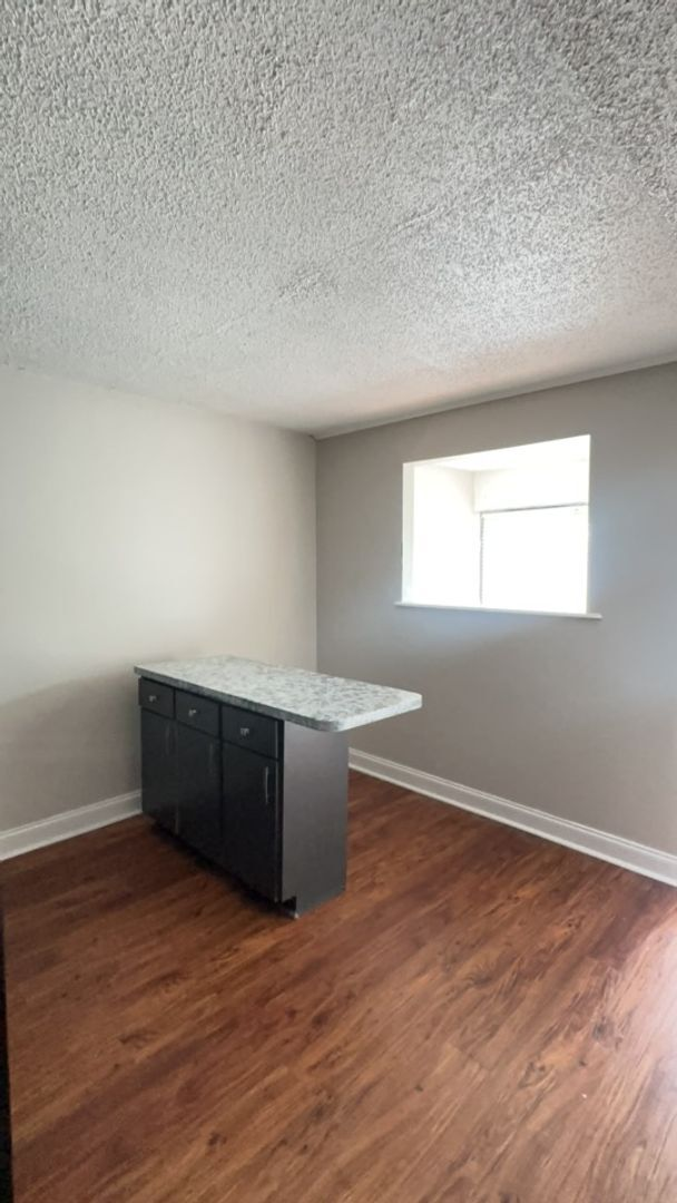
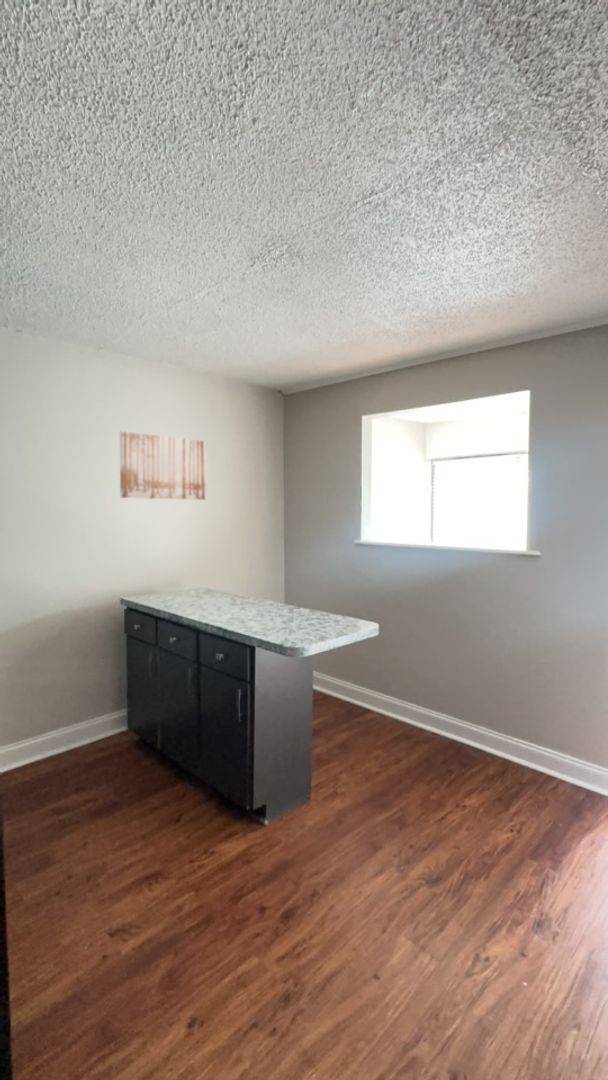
+ wall art (165, 467)
